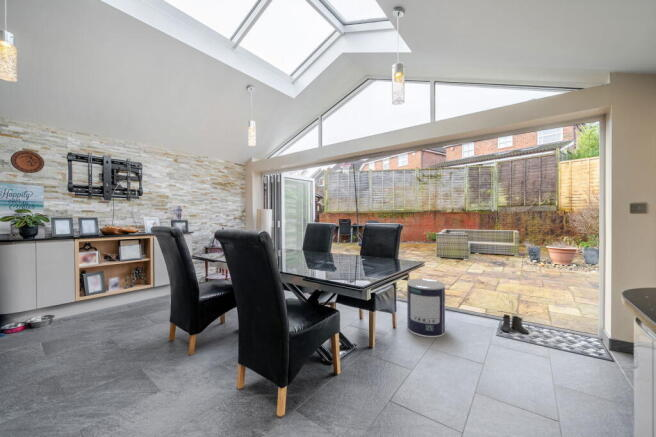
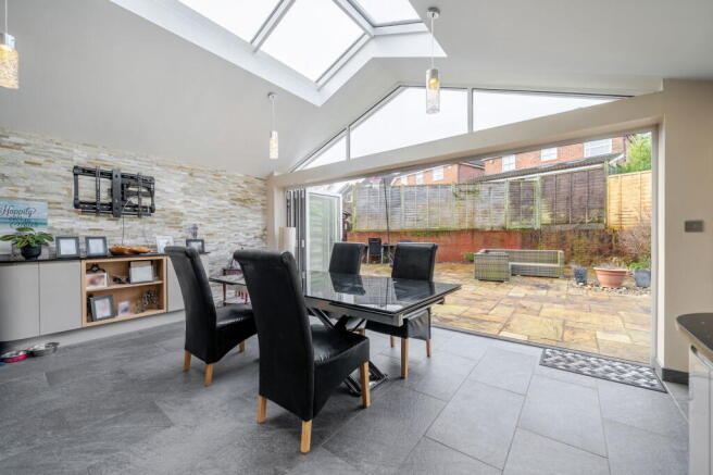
- paint can (425, 306)
- boots (512, 323)
- decorative plate (27, 161)
